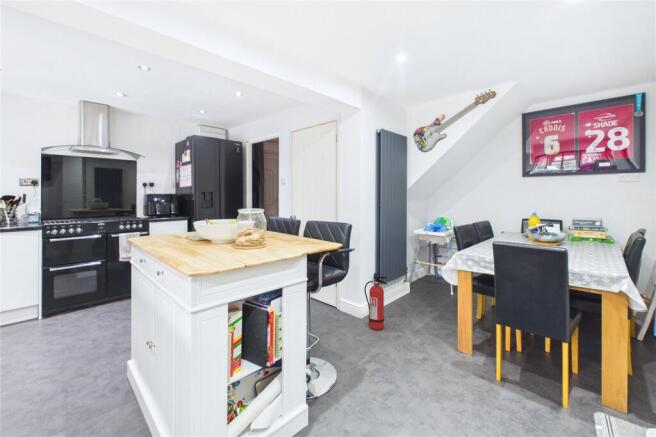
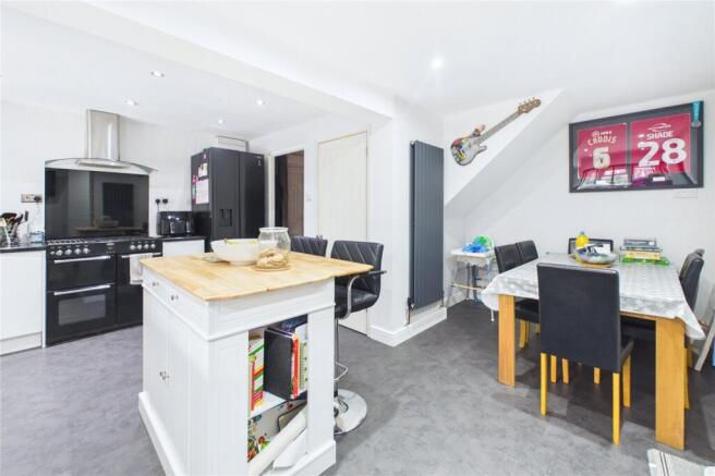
- fire extinguisher (375, 301)
